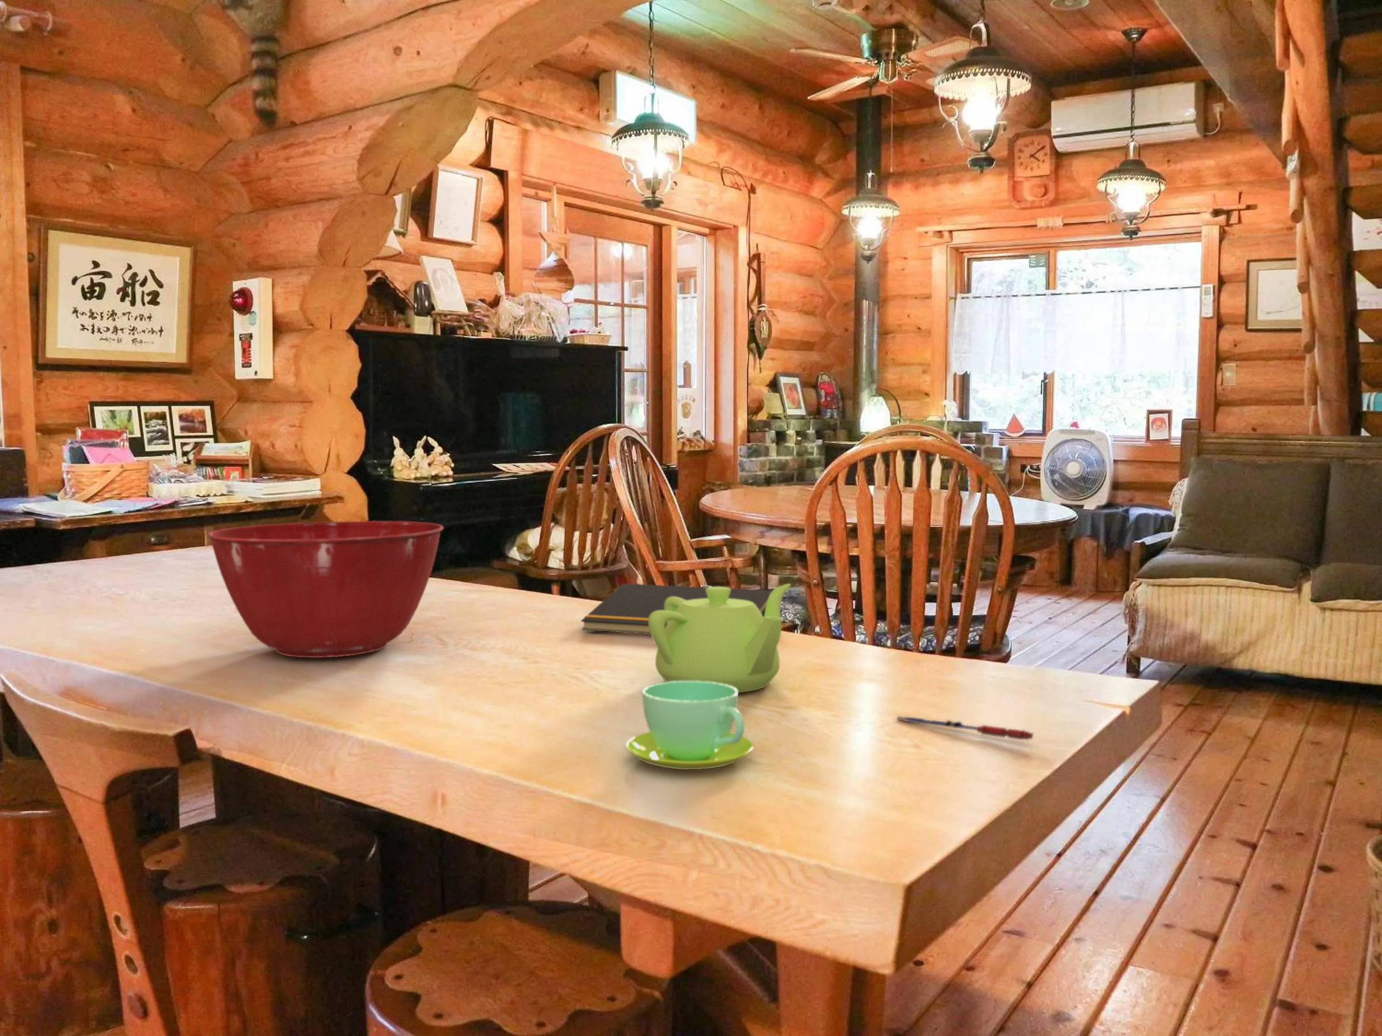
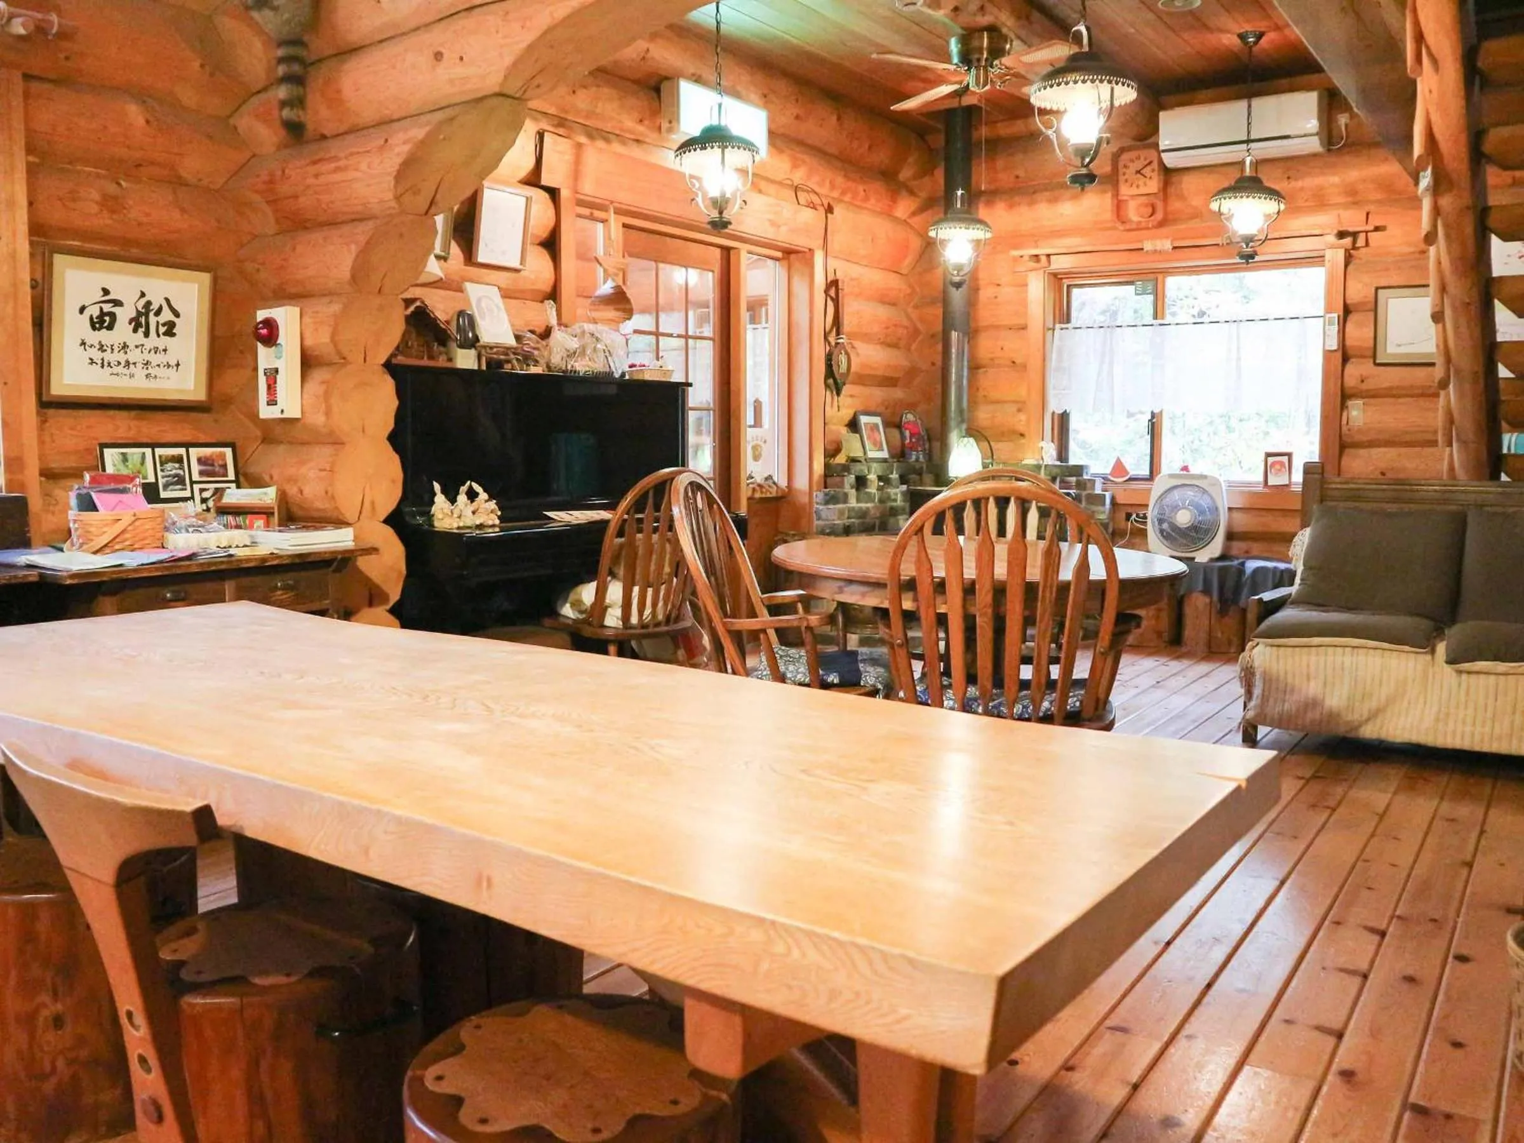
- cup (690, 725)
- pen (962, 725)
- mixing bowl (329, 588)
- notepad (682, 599)
- teapot (725, 634)
